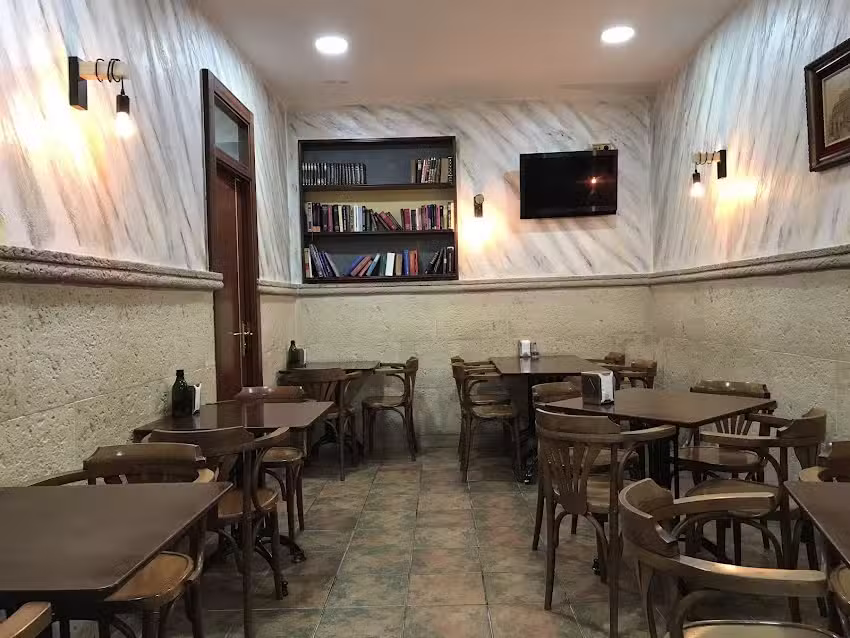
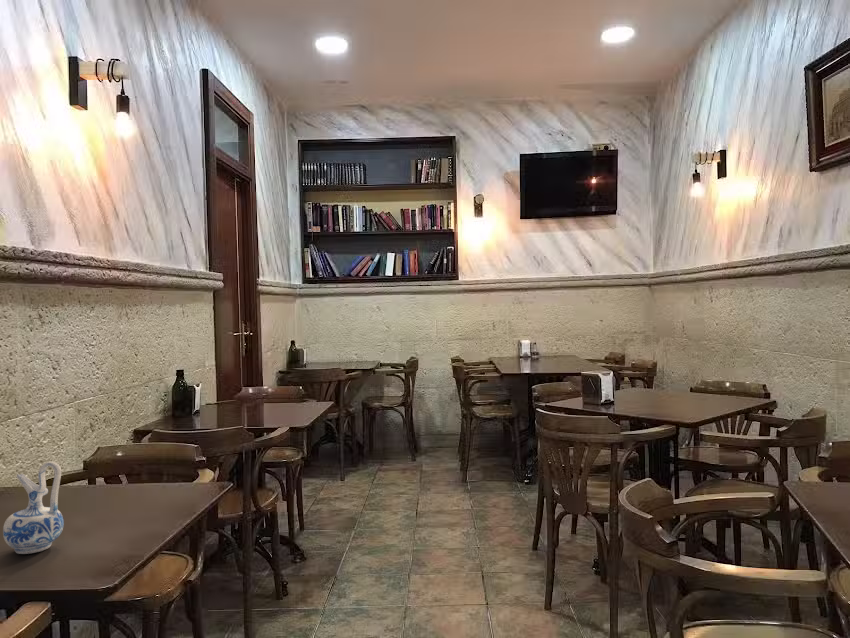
+ ceramic pitcher (33, 505)
